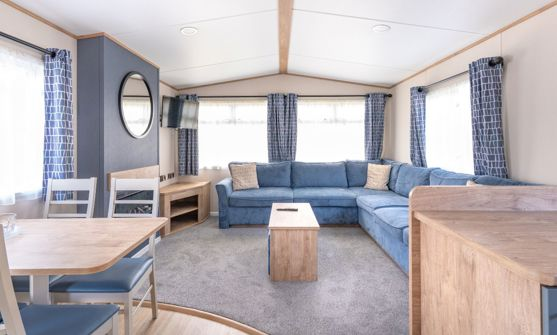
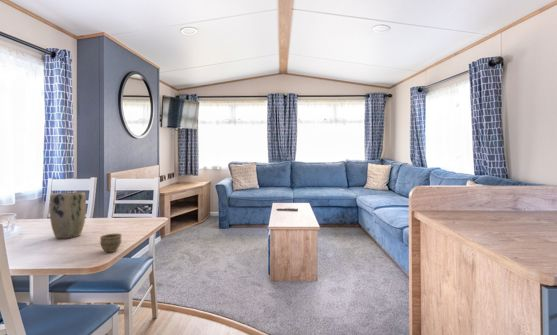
+ cup (110, 242)
+ plant pot (68, 214)
